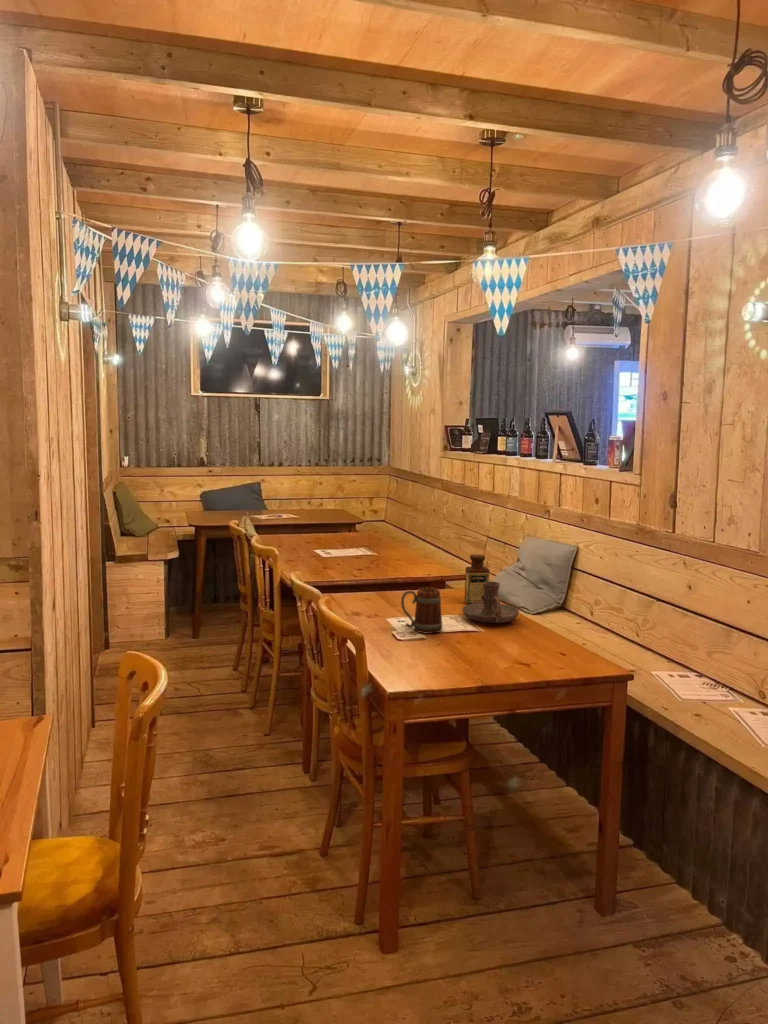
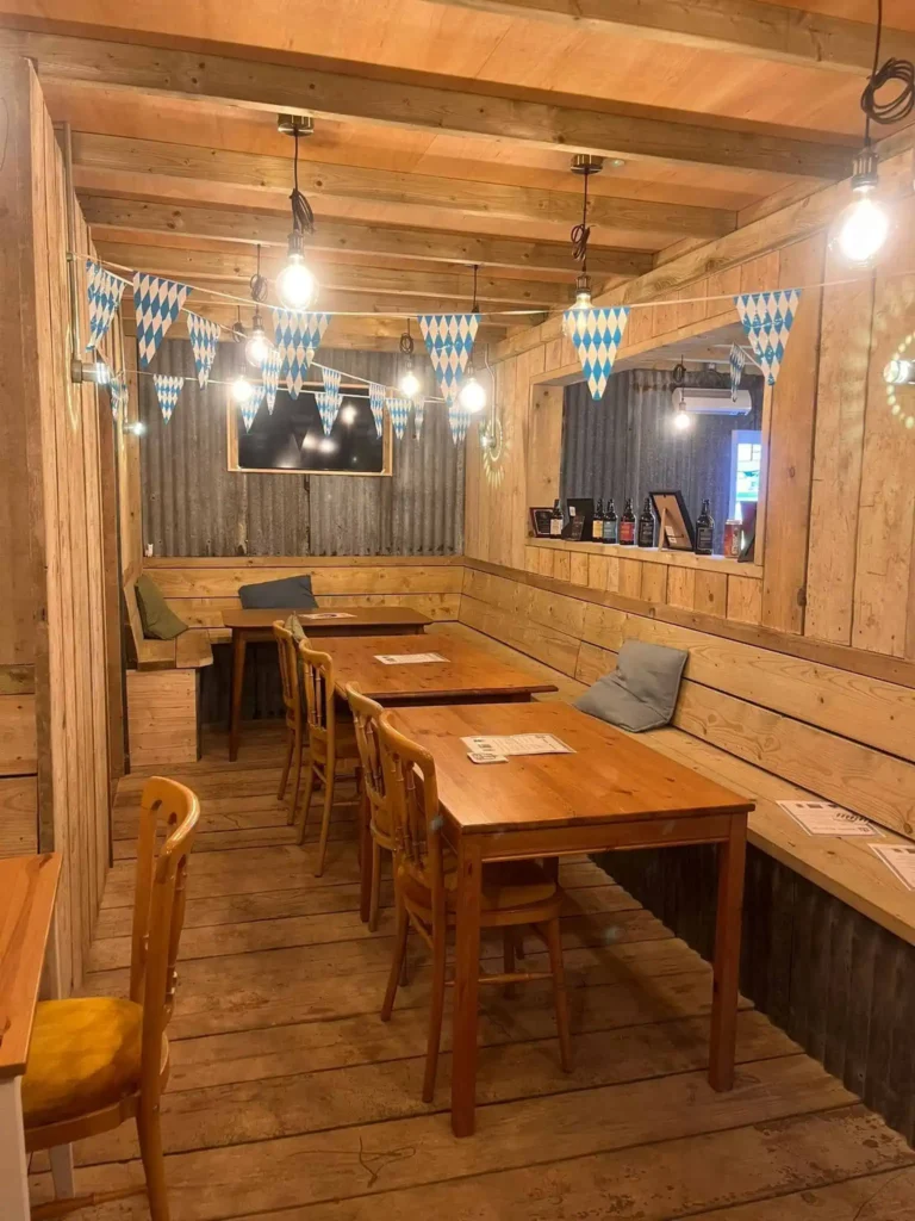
- candle holder (492, 603)
- bottle (477, 578)
- beer mug (421, 610)
